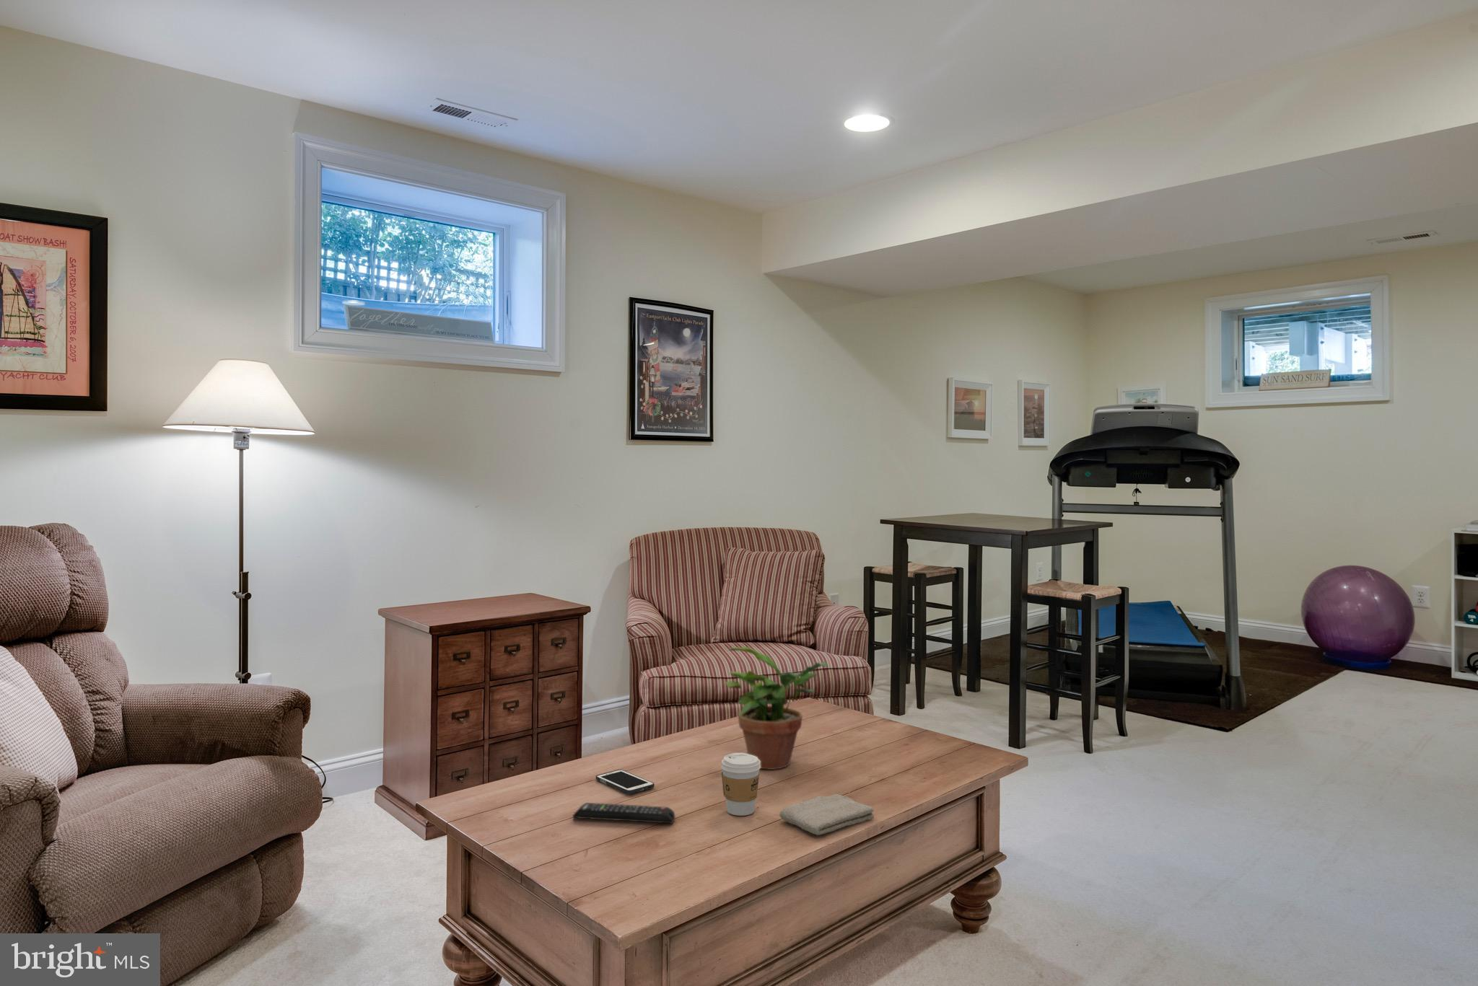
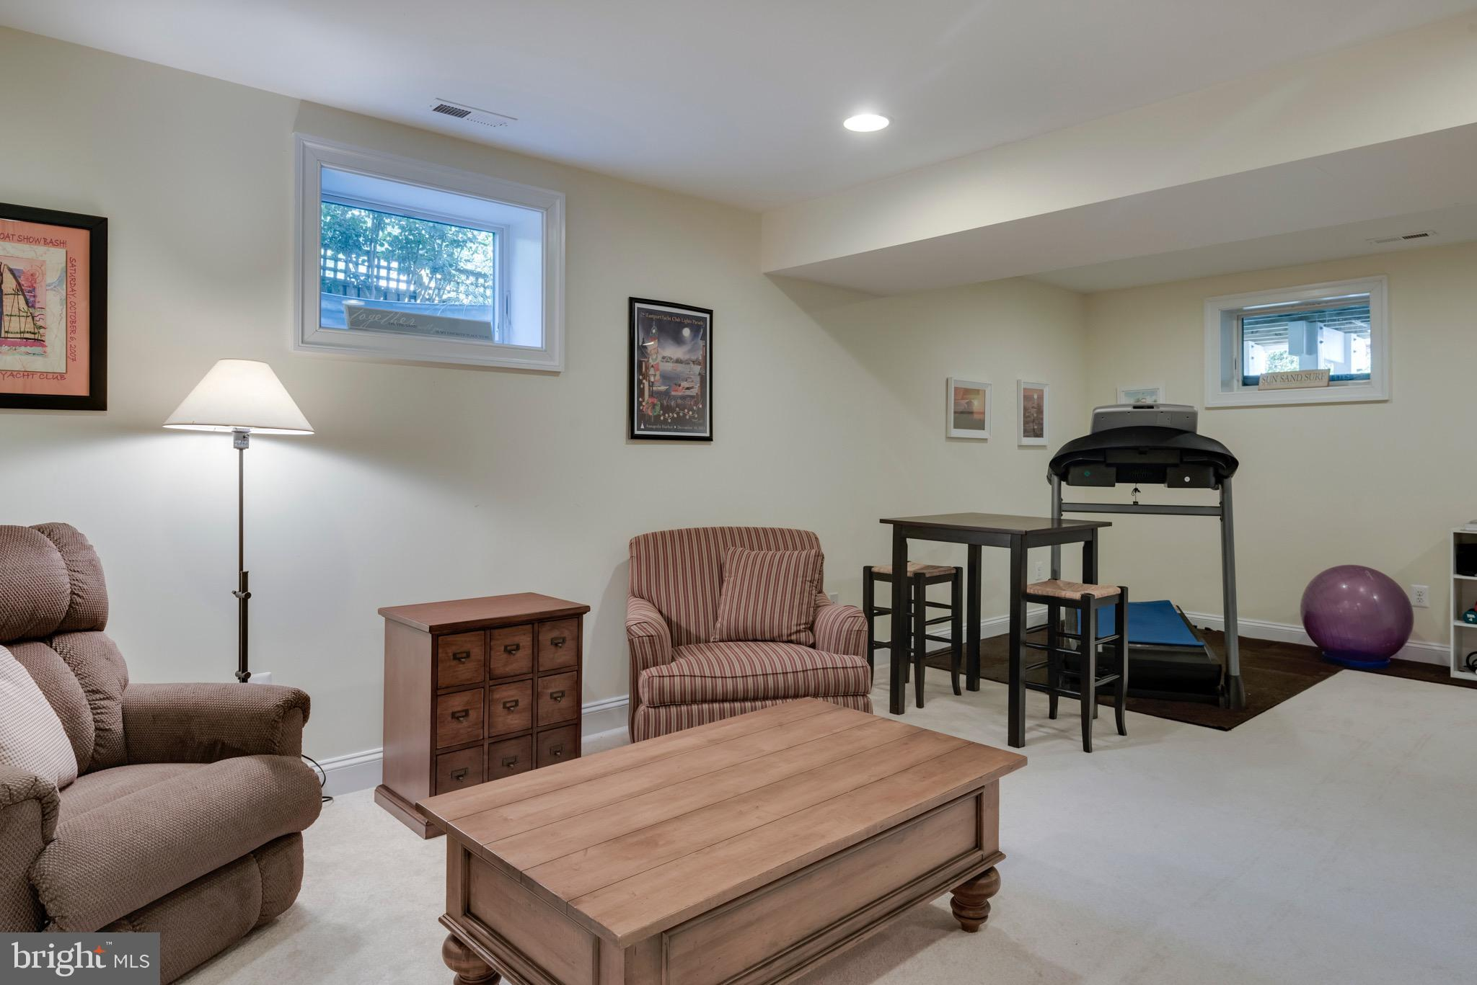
- potted plant (781, 704)
- remote control (624, 813)
- coffee cup (741, 784)
- washcloth (828, 813)
- cell phone (624, 781)
